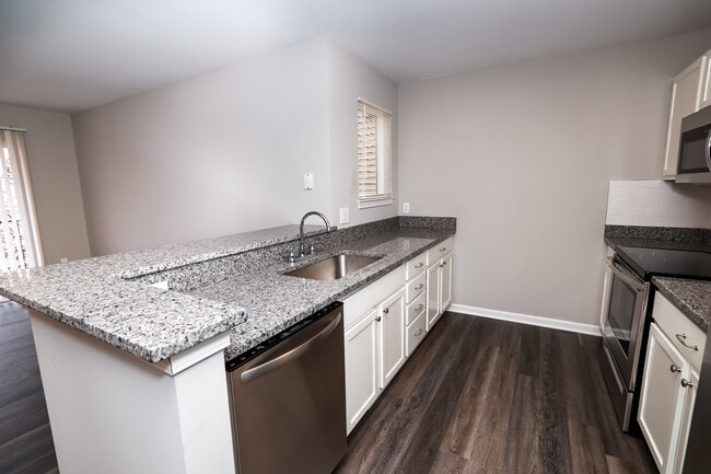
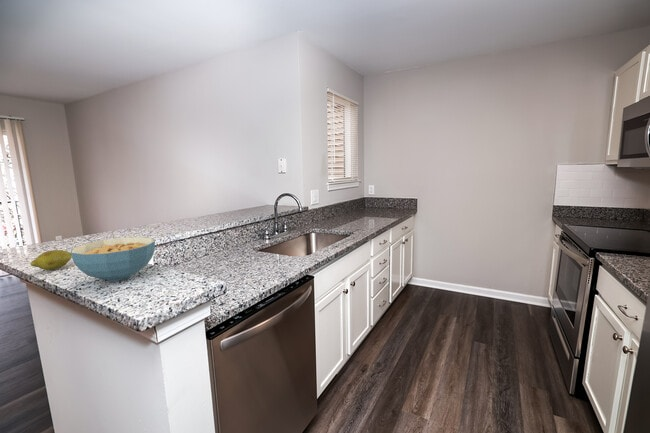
+ fruit (51, 260)
+ cereal bowl (117, 261)
